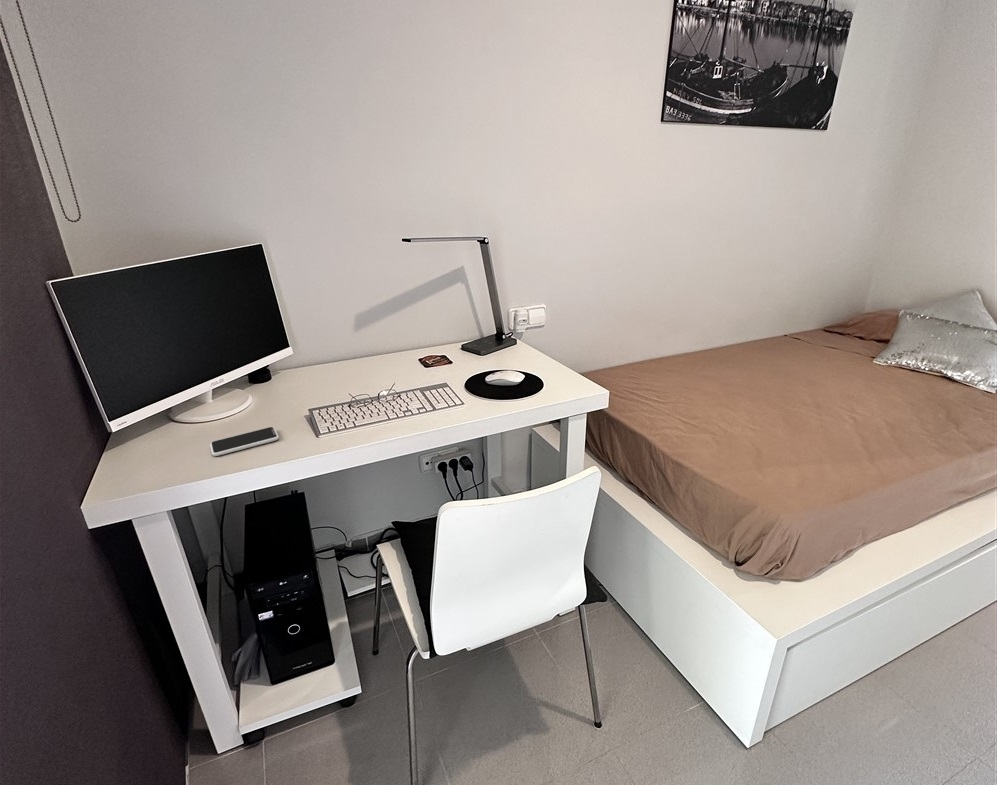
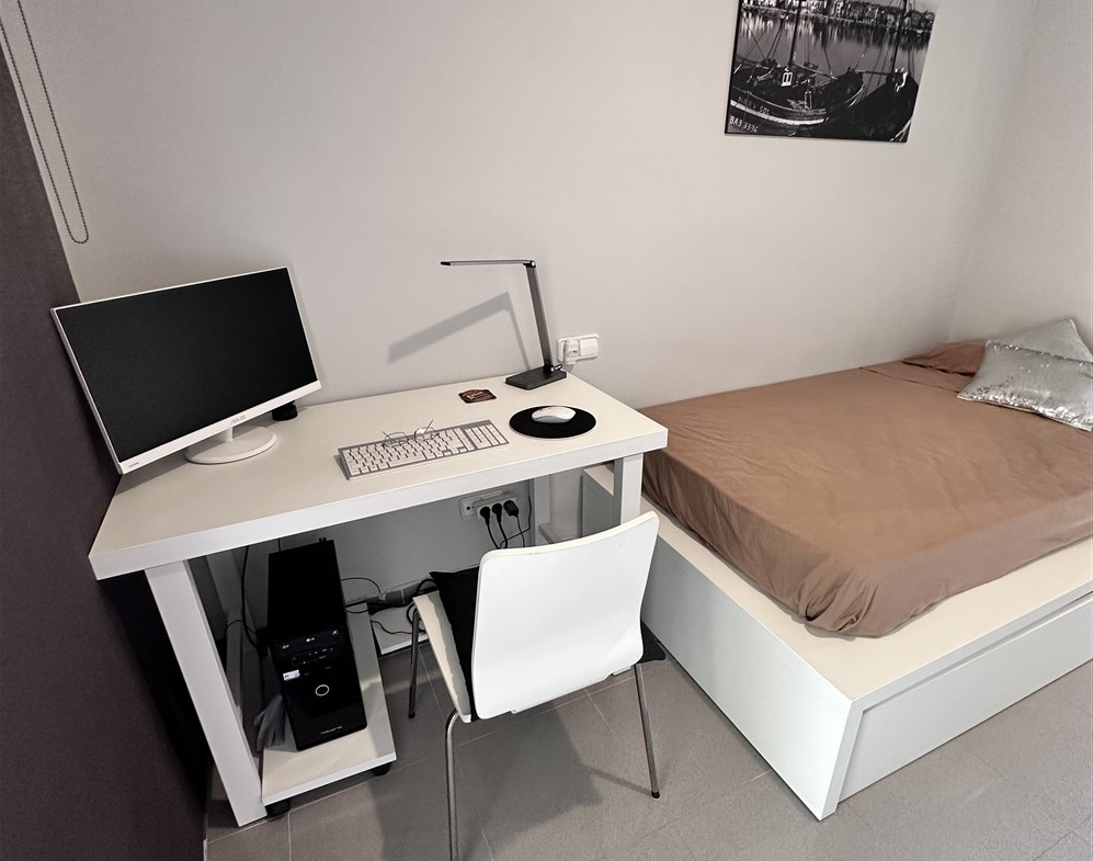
- smartphone (244, 440)
